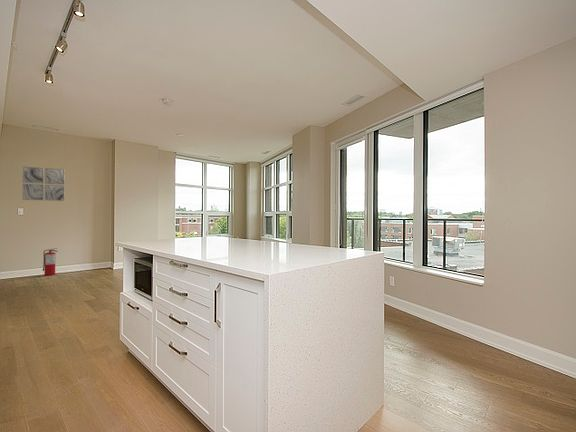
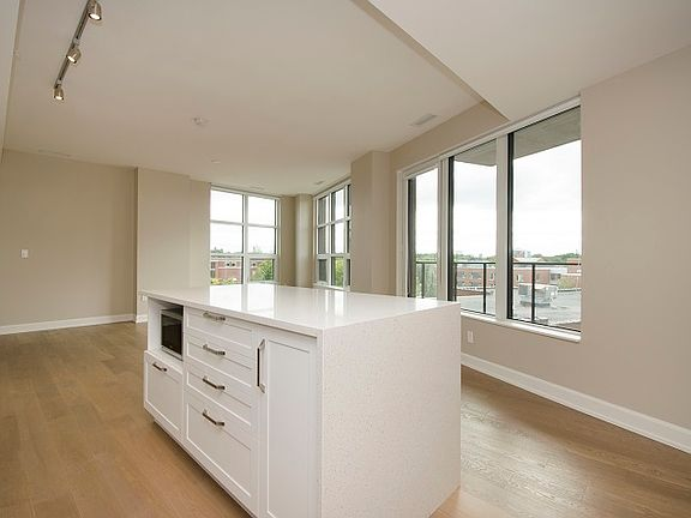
- fire extinguisher (50, 261)
- wall art (43, 183)
